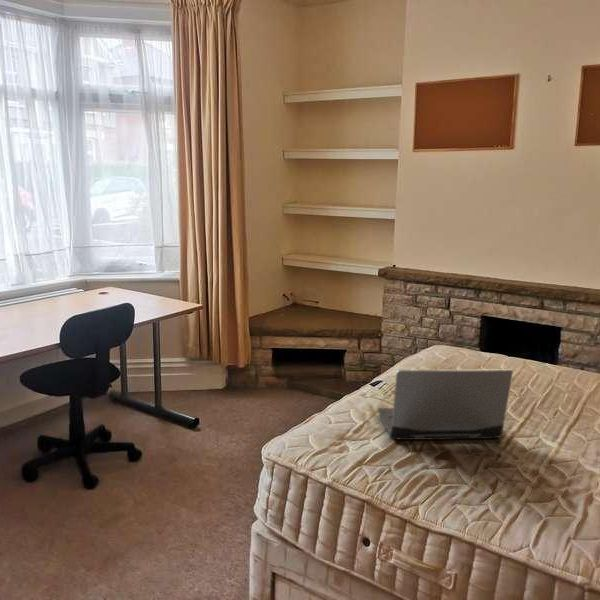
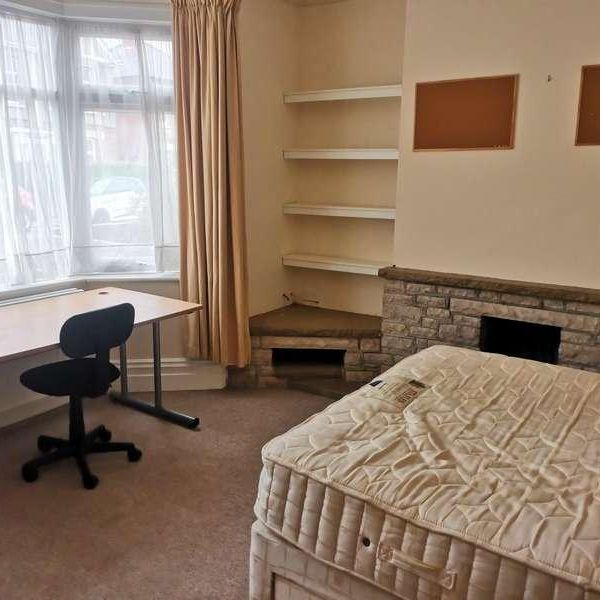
- laptop computer (440, 393)
